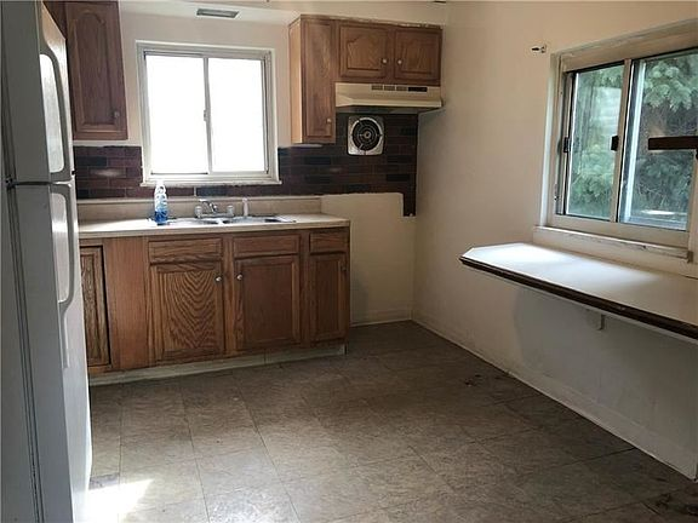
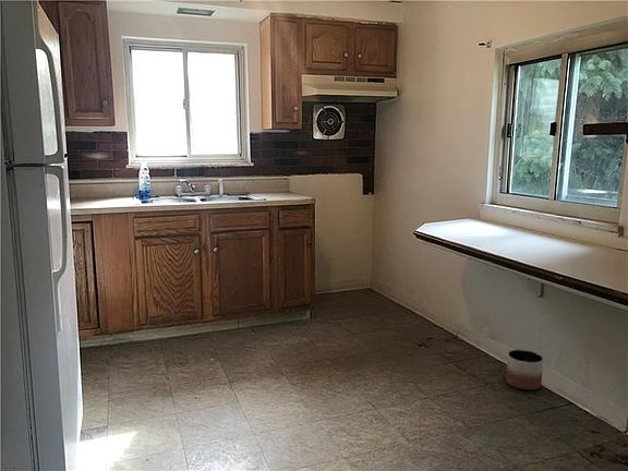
+ planter (523, 370)
